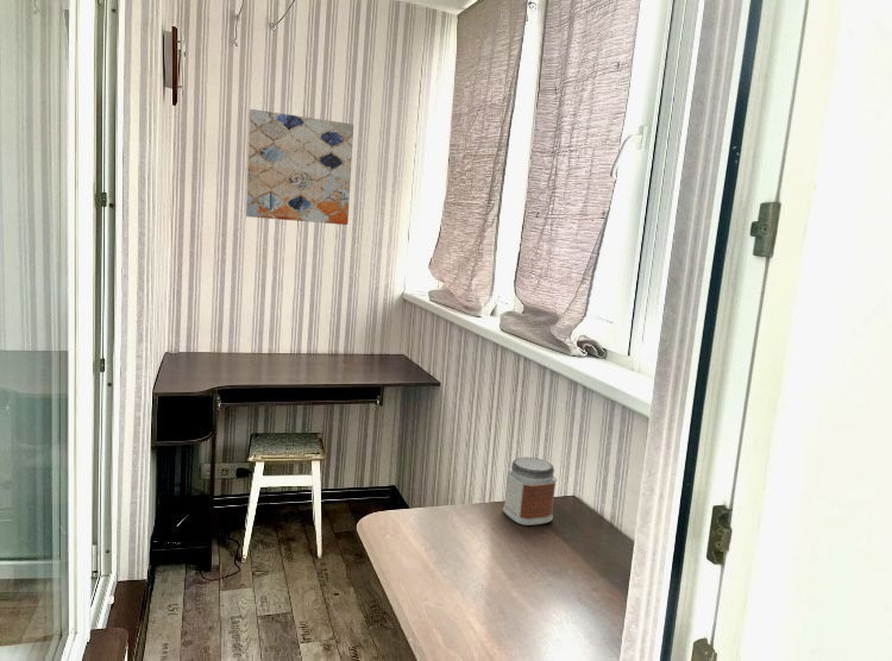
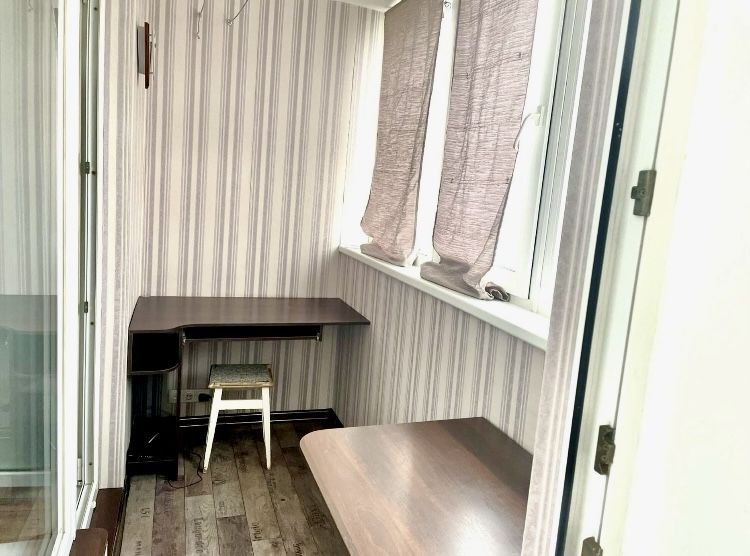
- jar (529, 489)
- wall art (300, 169)
